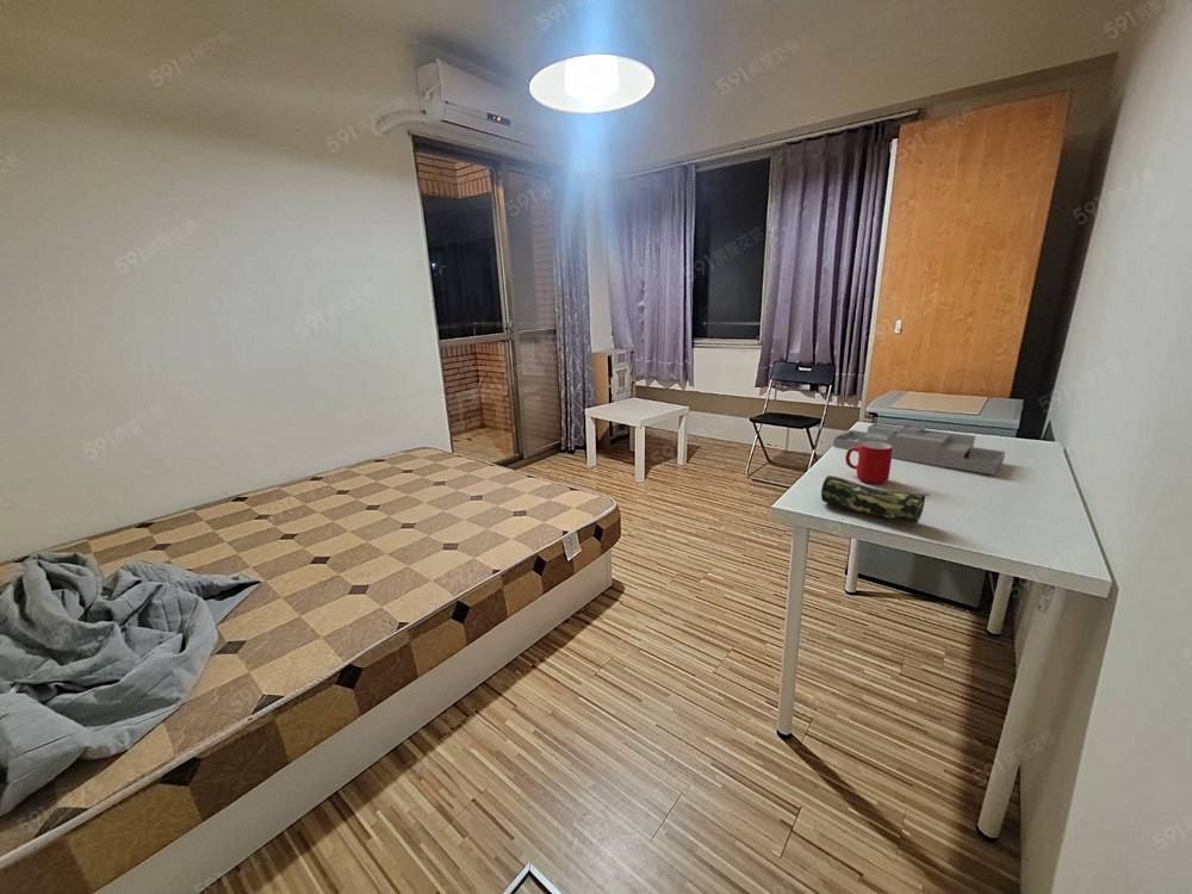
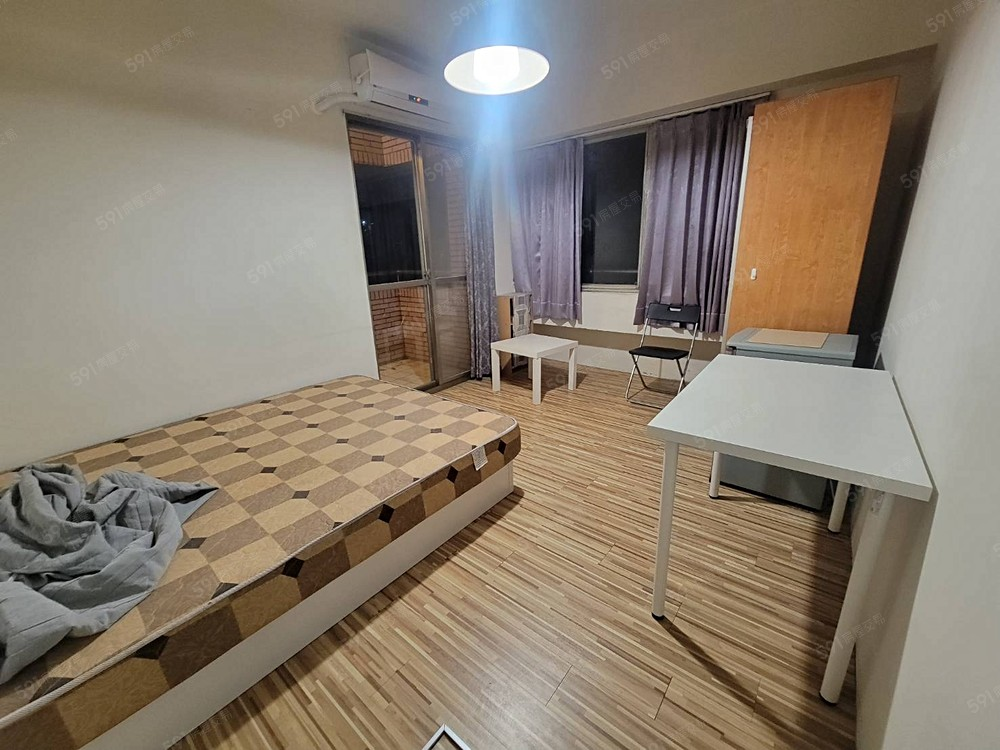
- pencil case (873, 499)
- cup (867, 461)
- desk organizer (914, 441)
